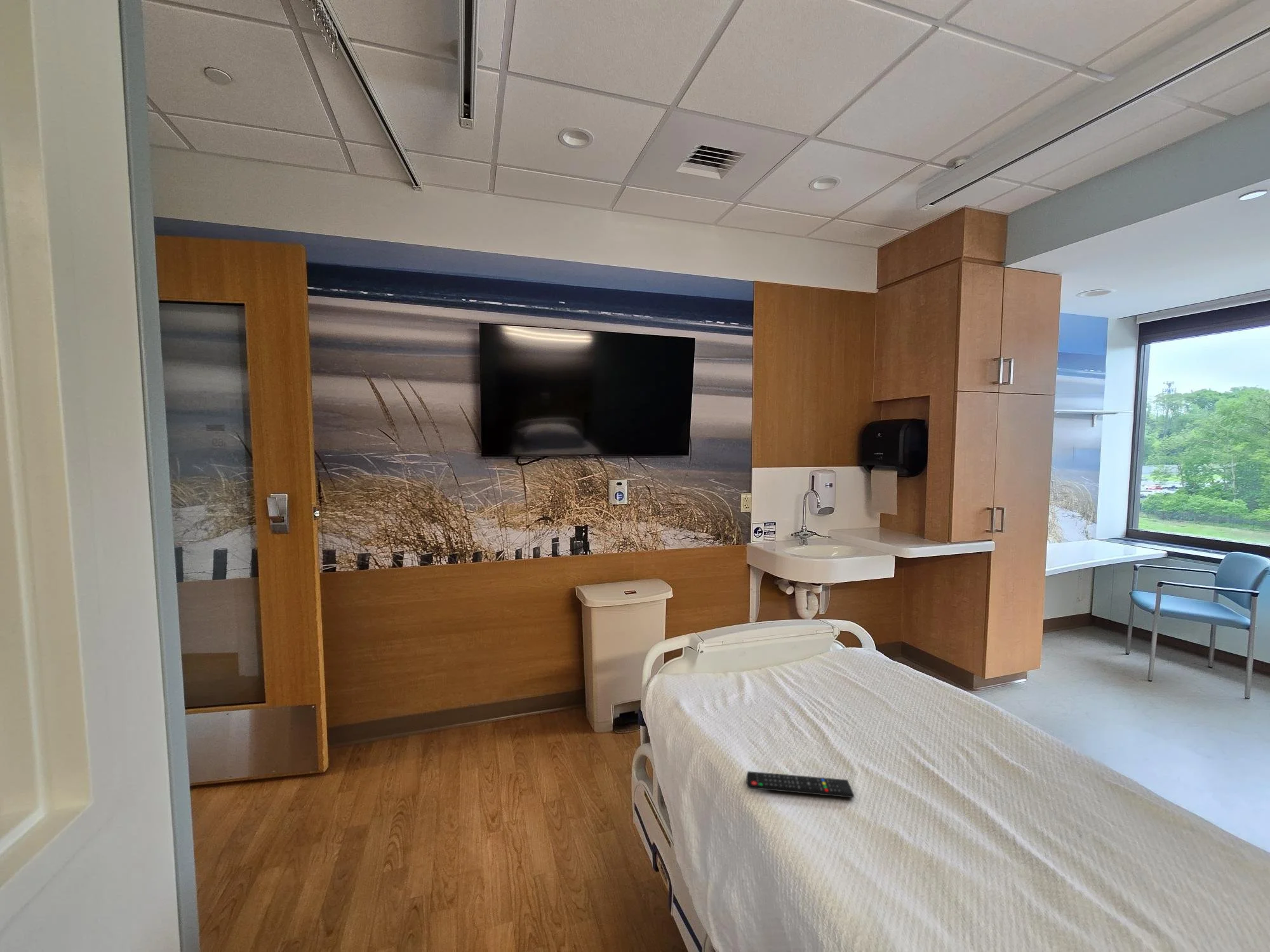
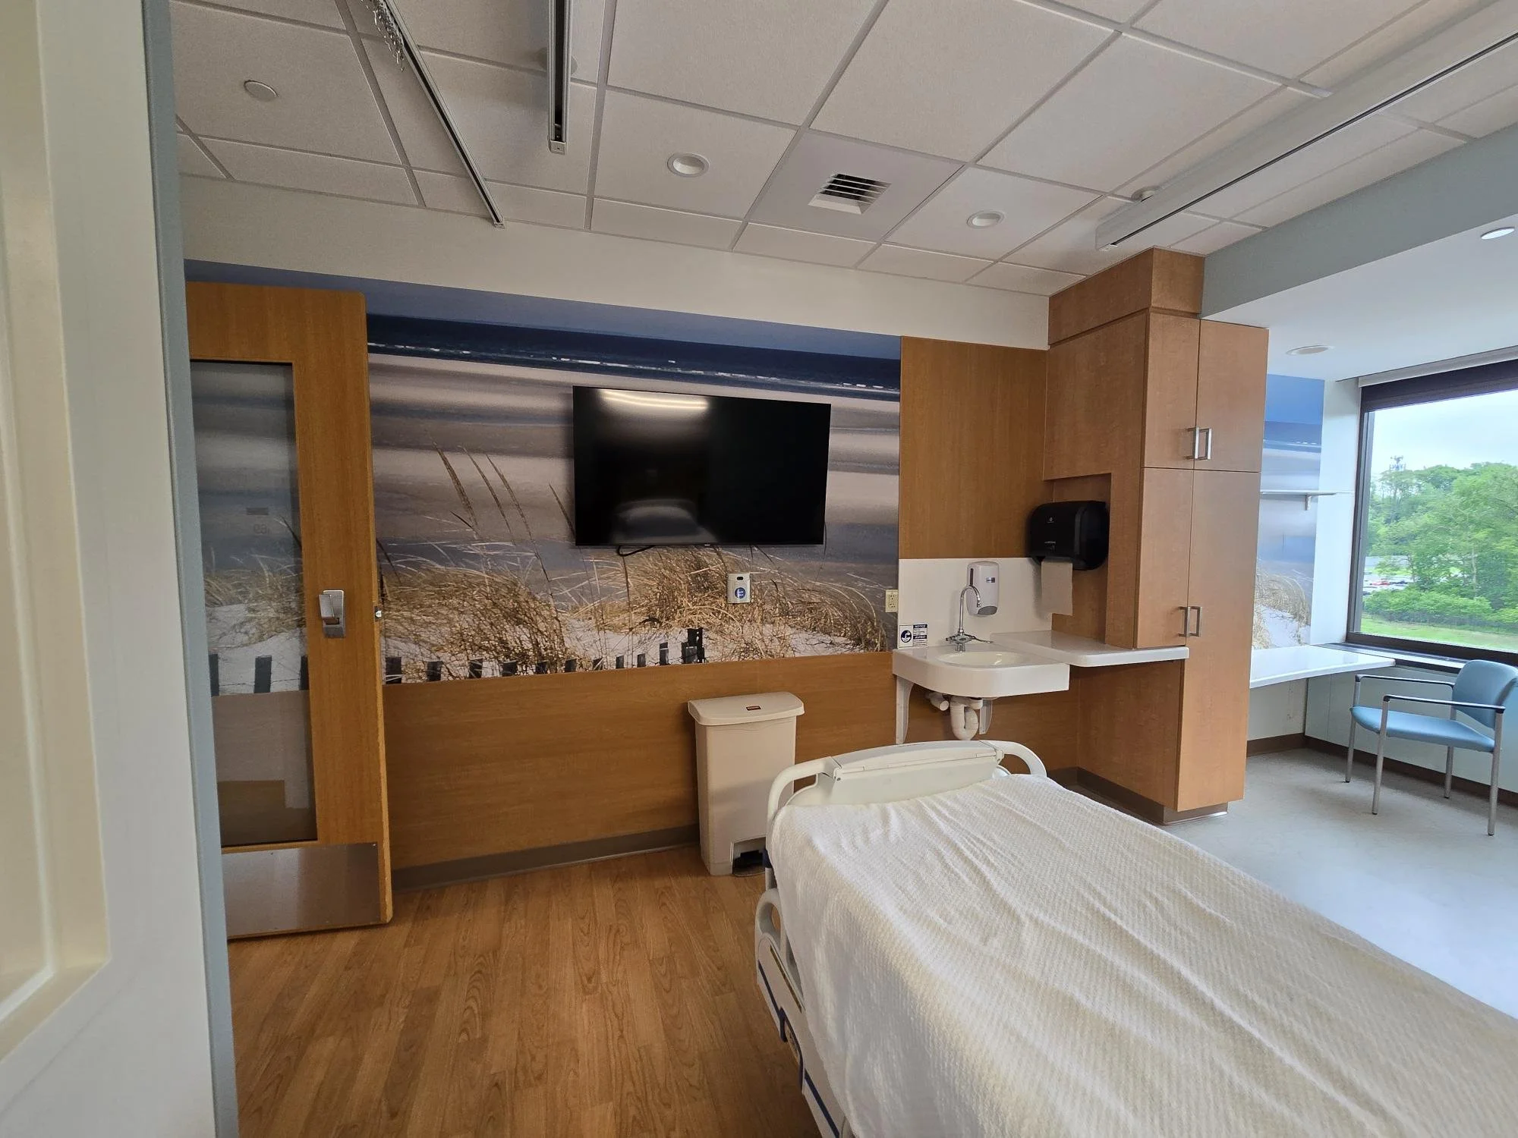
- remote control (798, 785)
